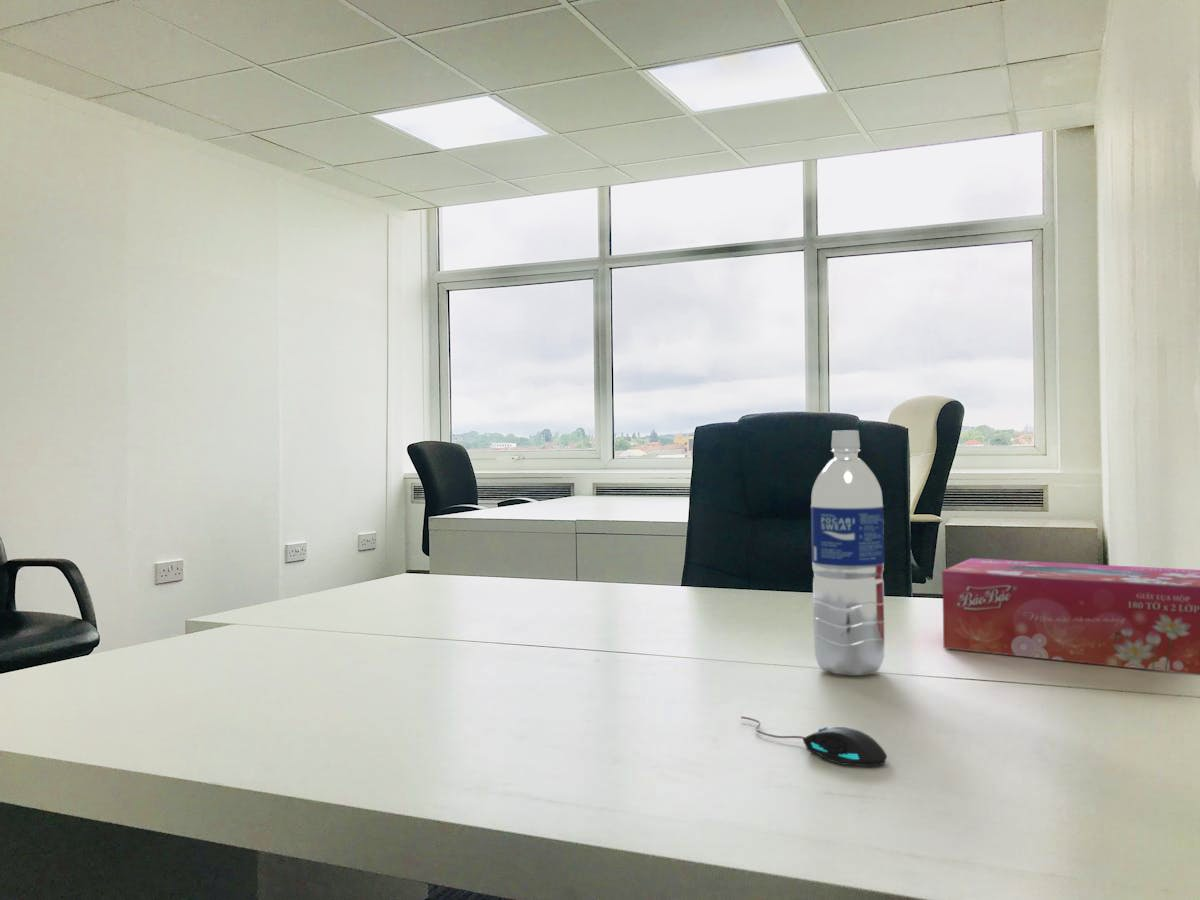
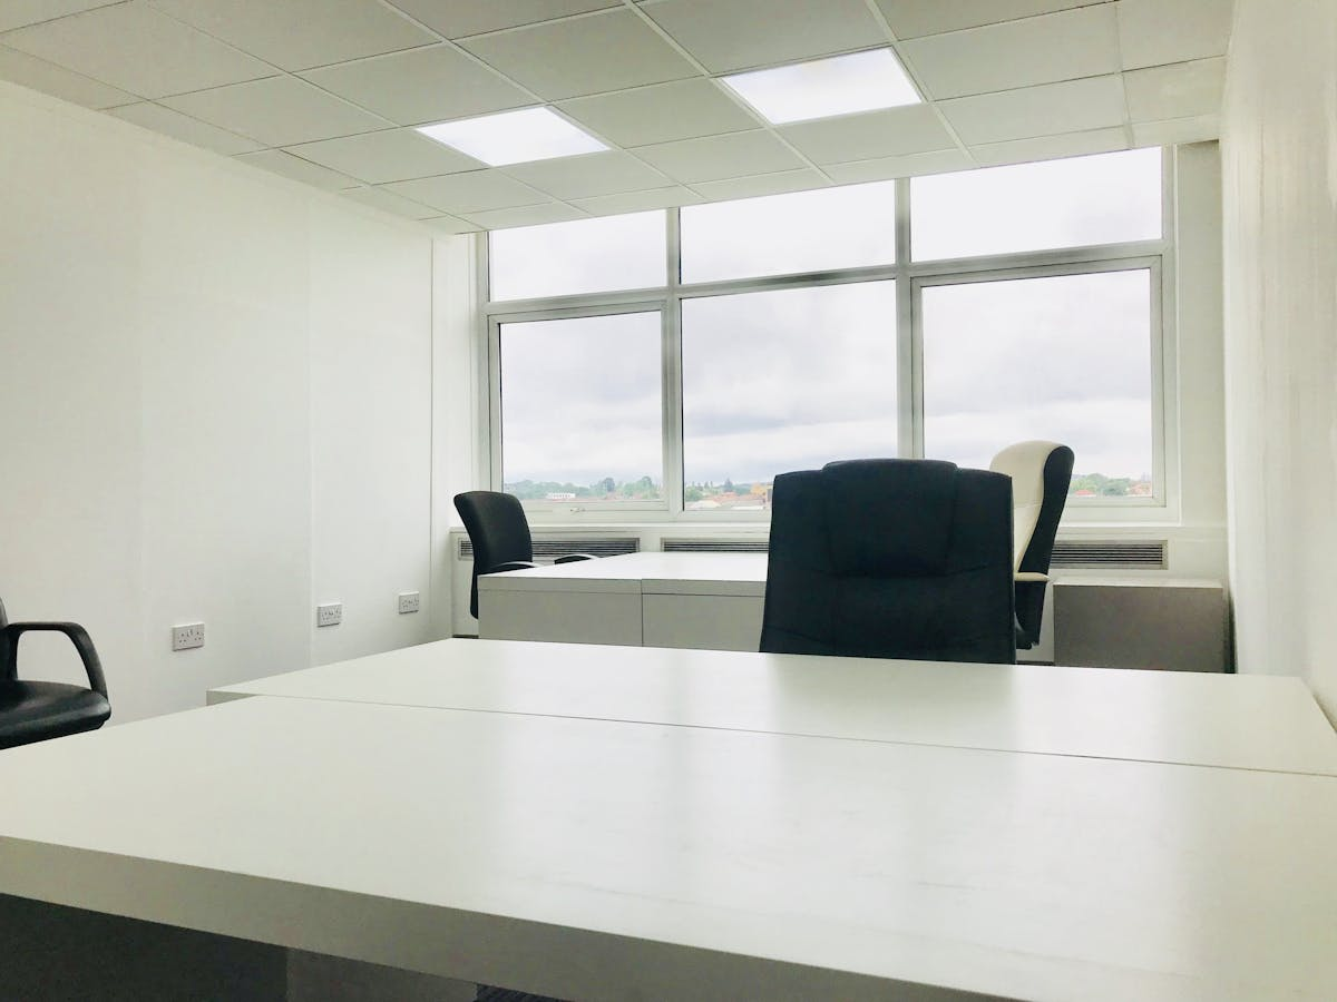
- tissue box (1076, 610)
- mouse (811, 734)
- water bottle (847, 550)
